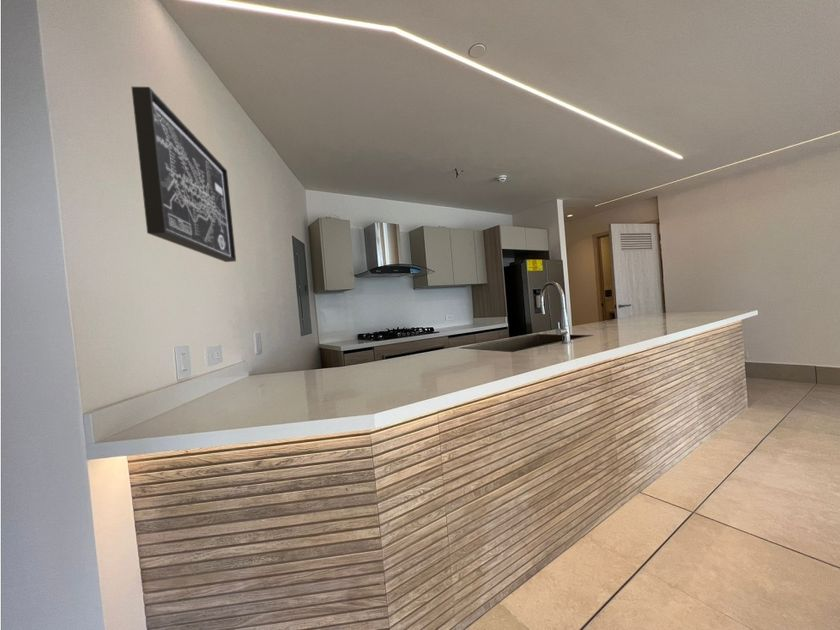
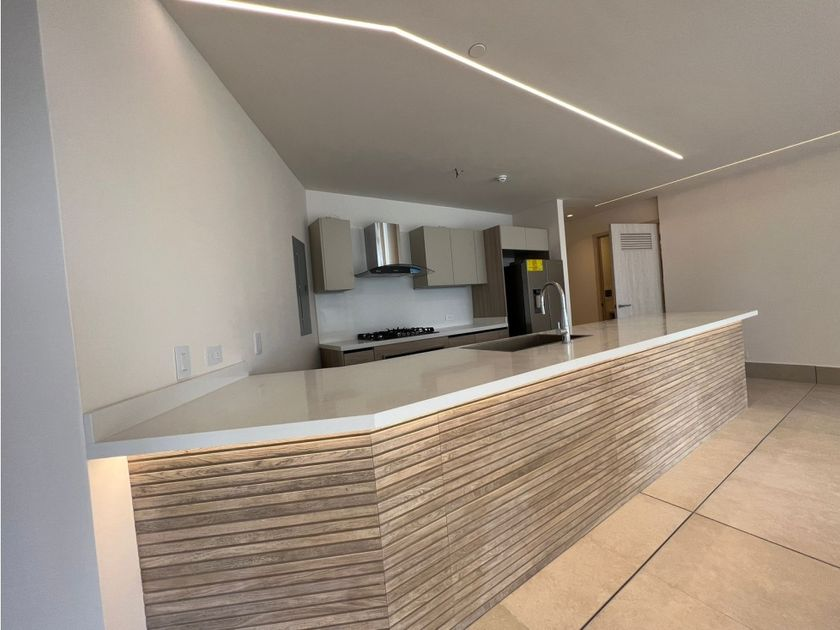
- wall art (196, 194)
